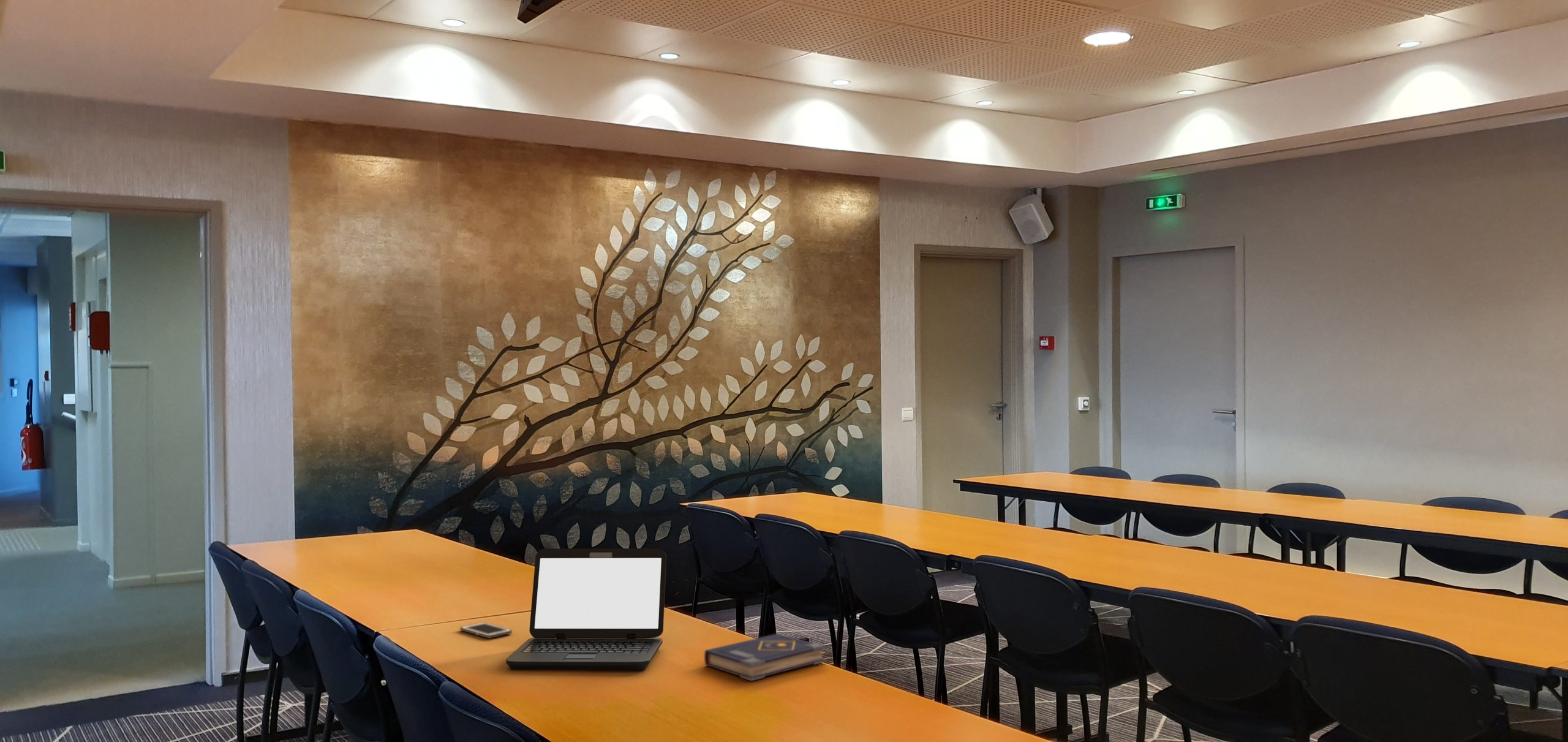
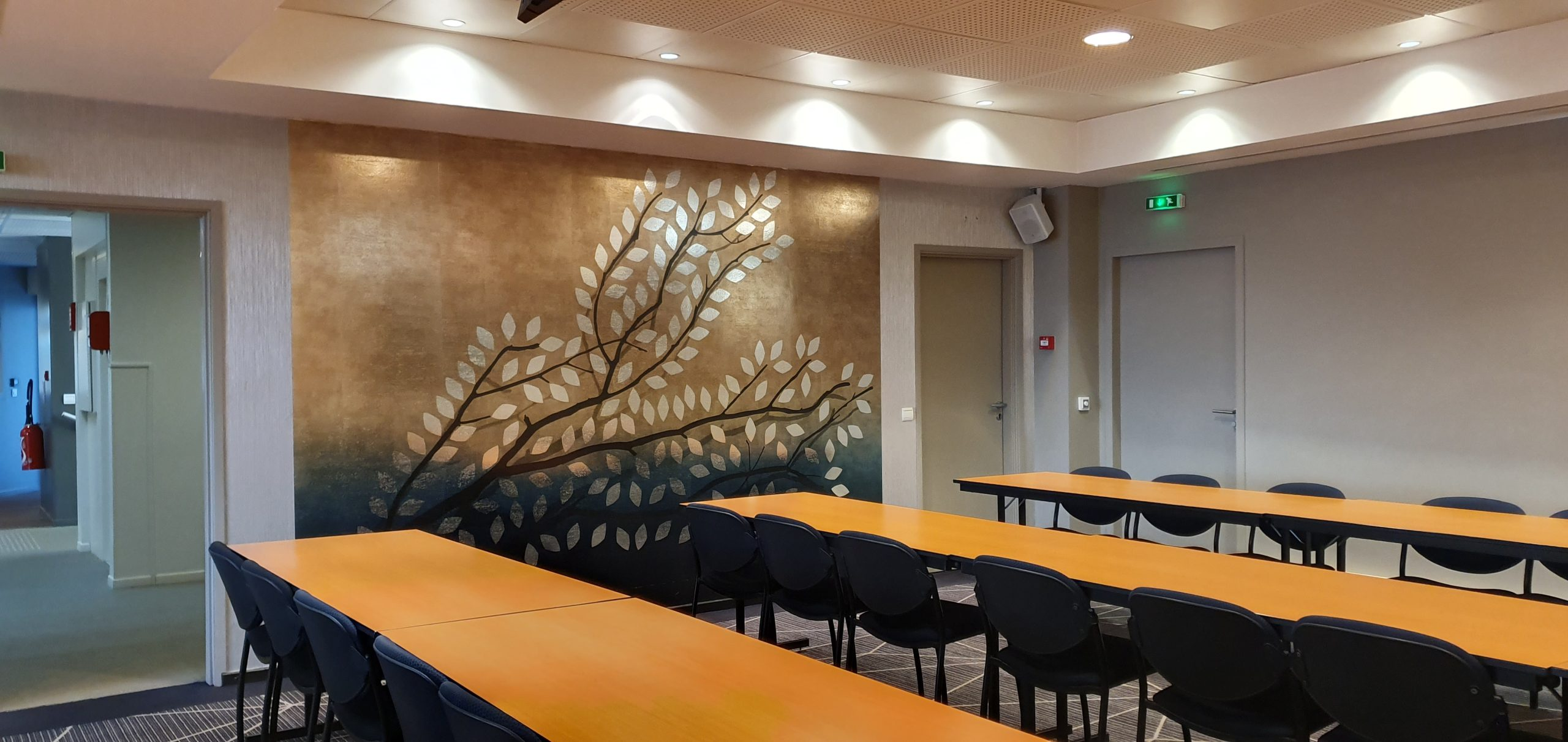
- book (765, 655)
- cell phone (486, 630)
- laptop (589, 606)
